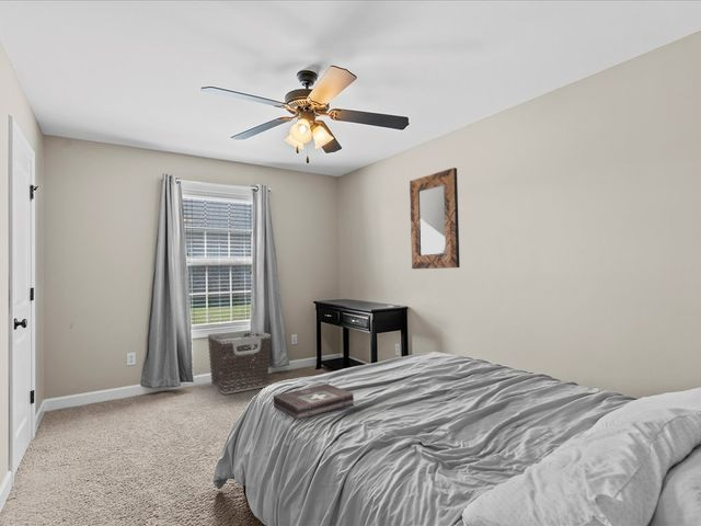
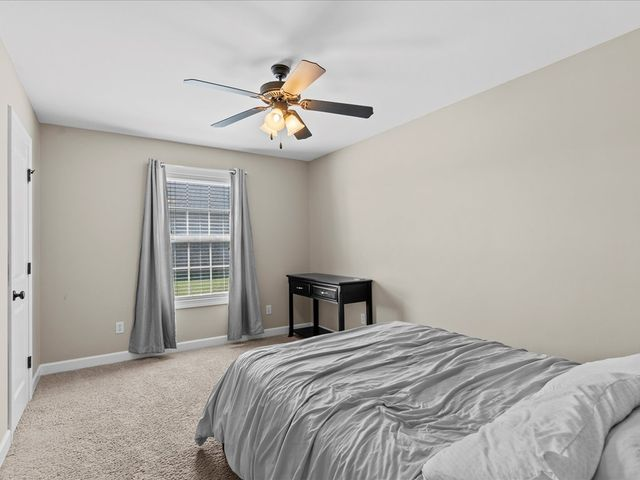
- home mirror (433, 221)
- first aid kit (313, 400)
- clothes hamper (239, 359)
